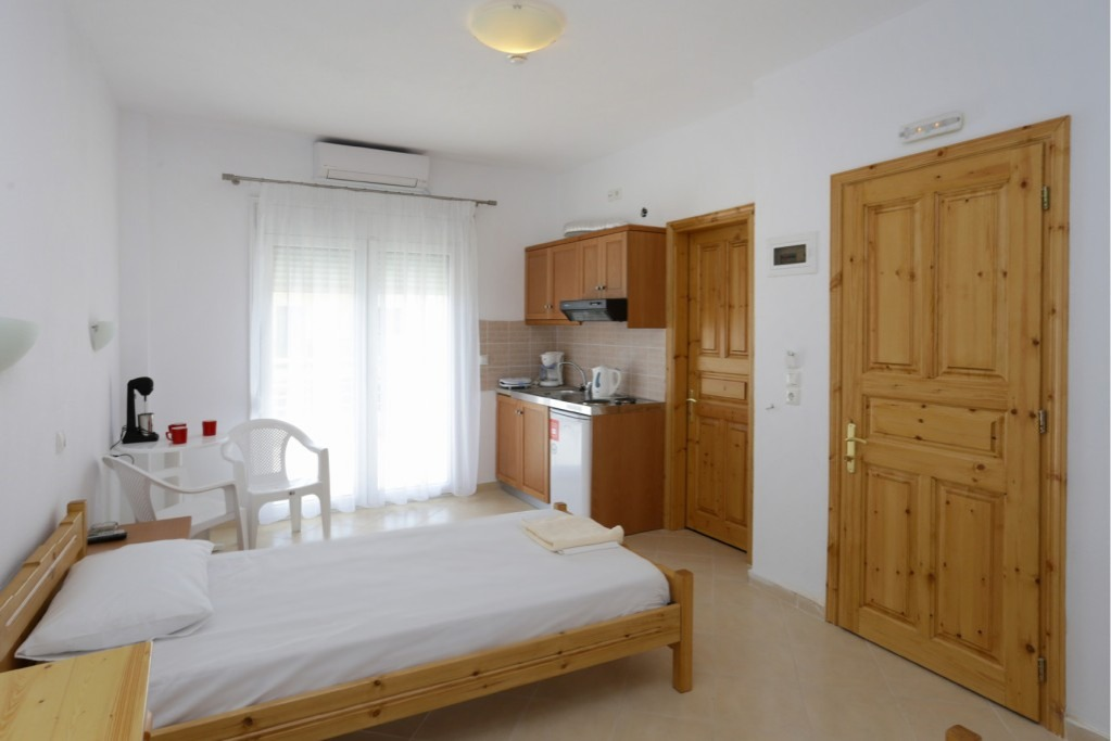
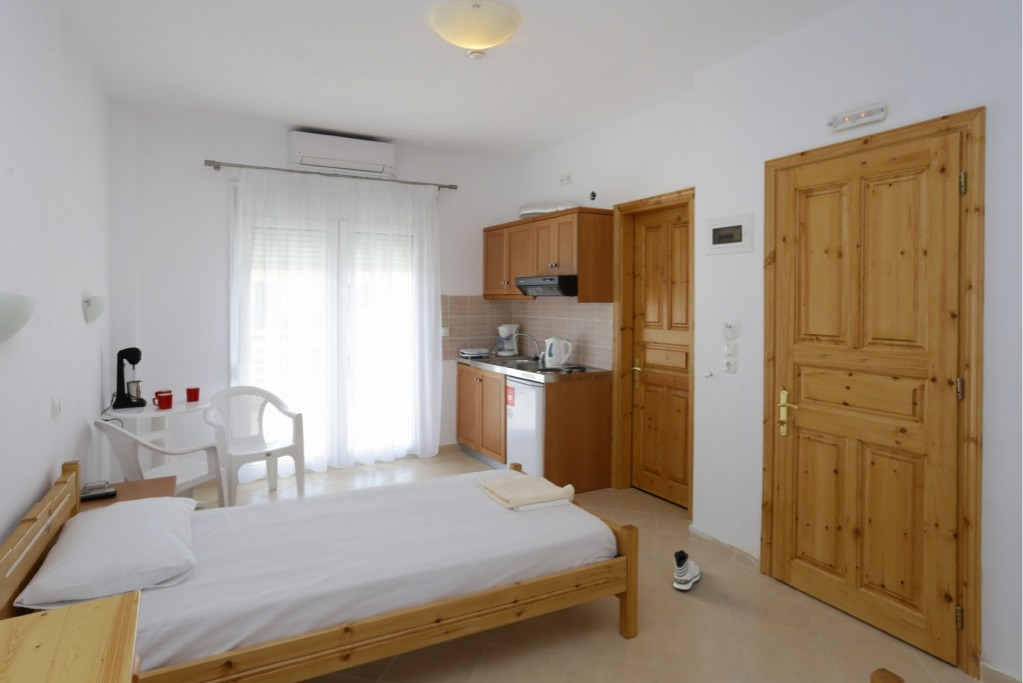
+ sneaker (687, 564)
